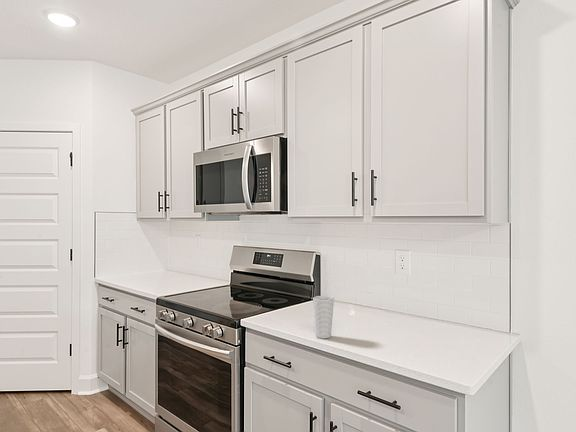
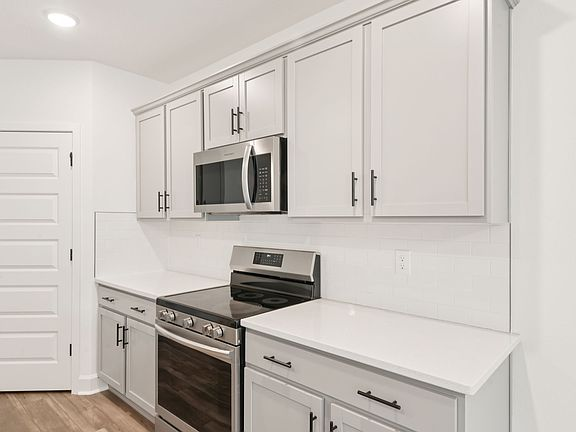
- cup (323, 317)
